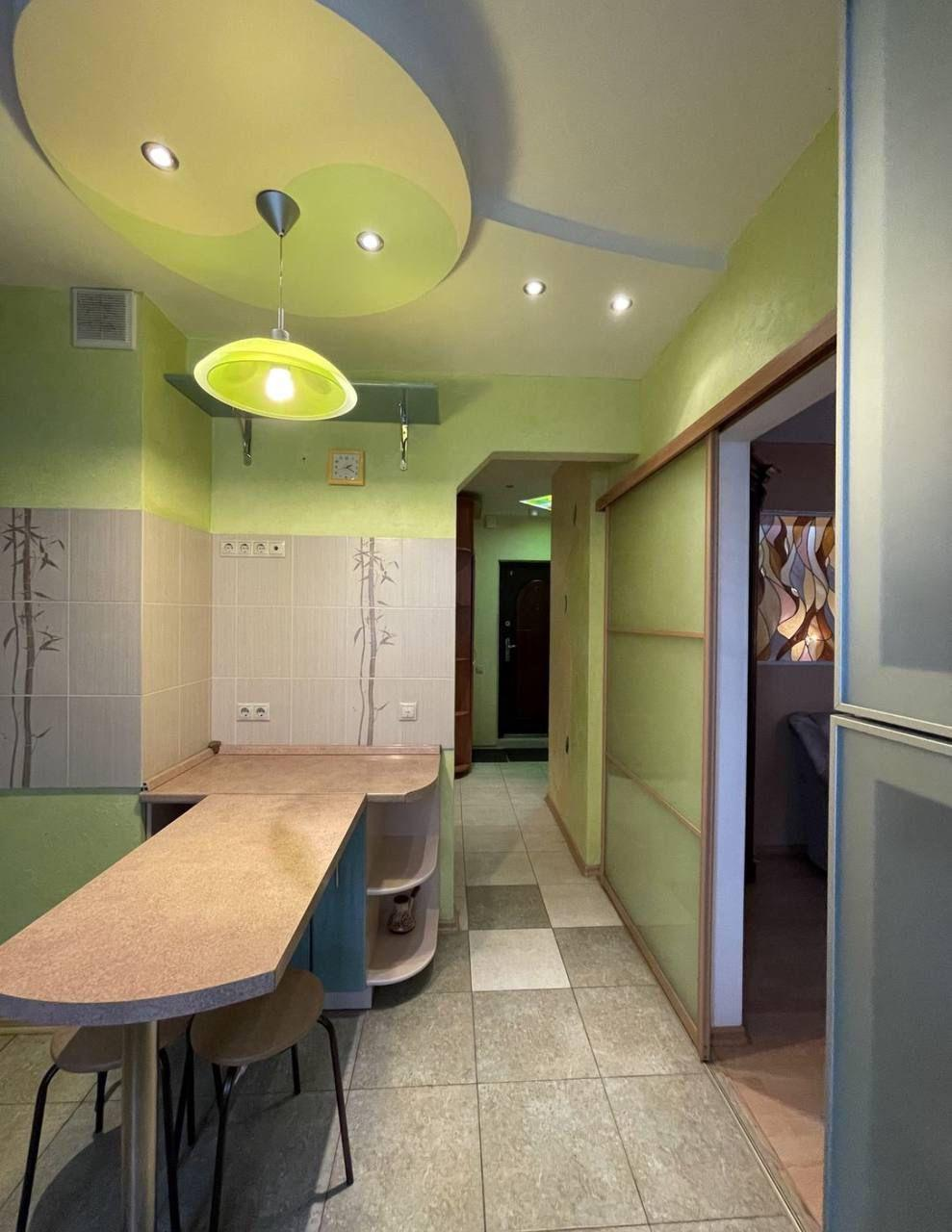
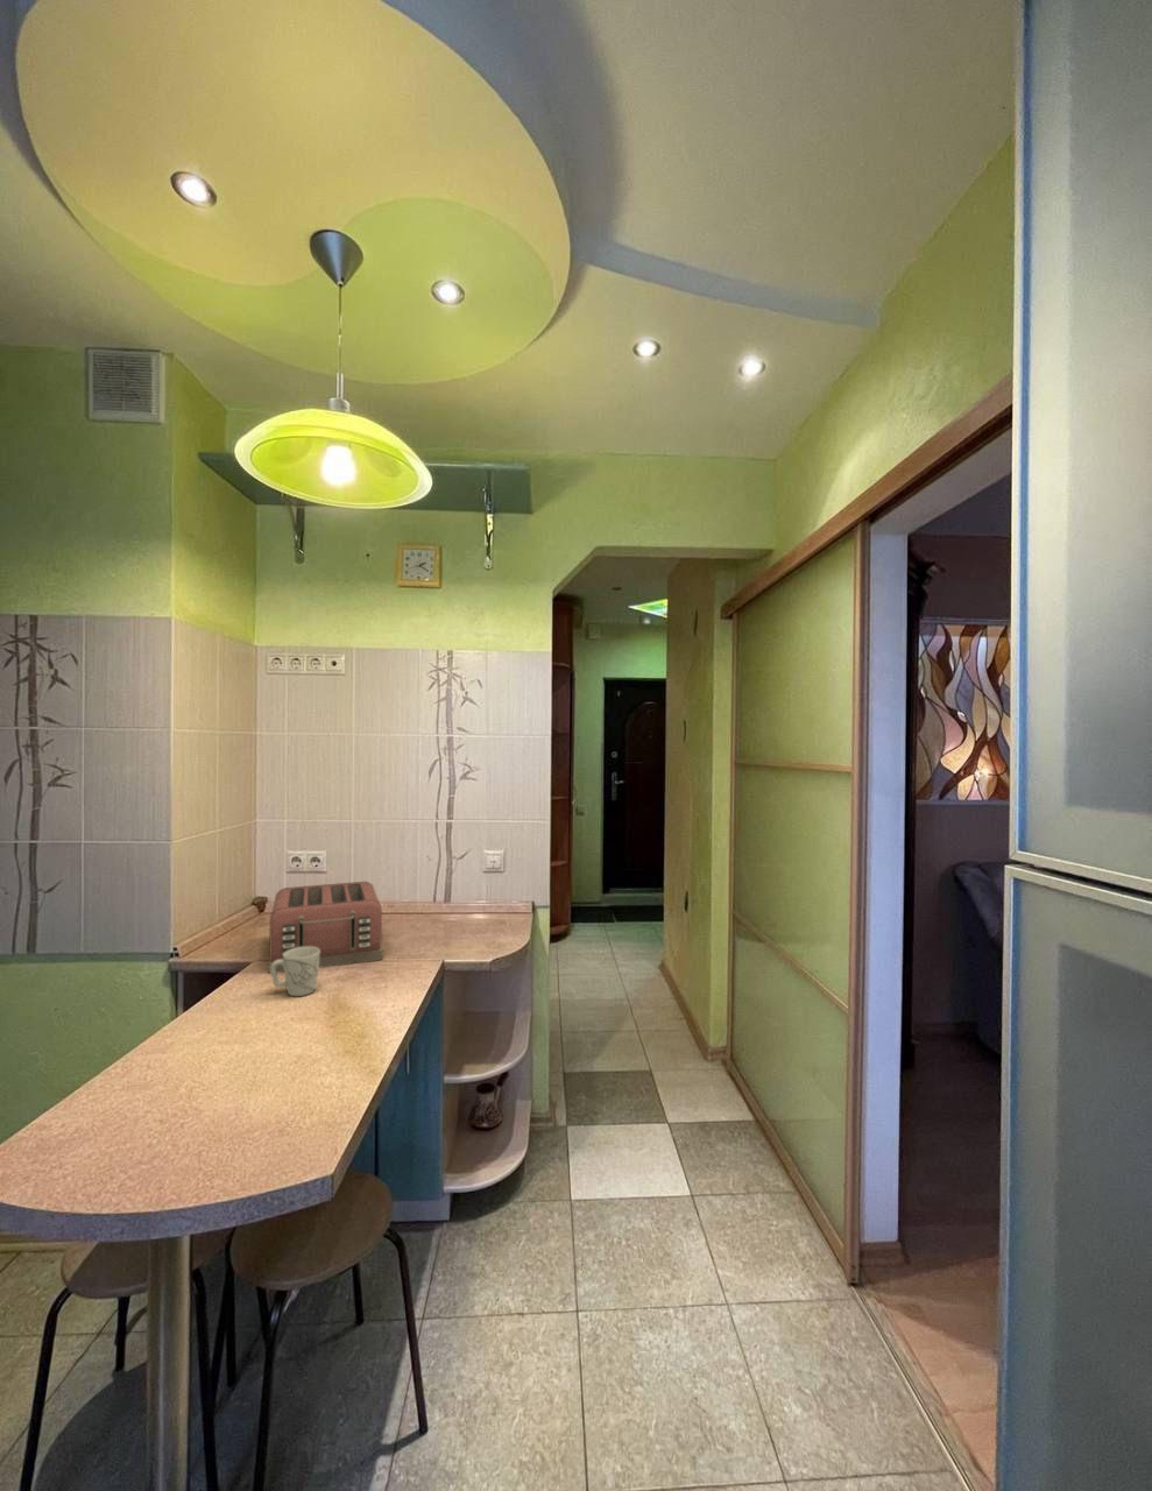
+ toaster (327, 922)
+ mug (295, 972)
